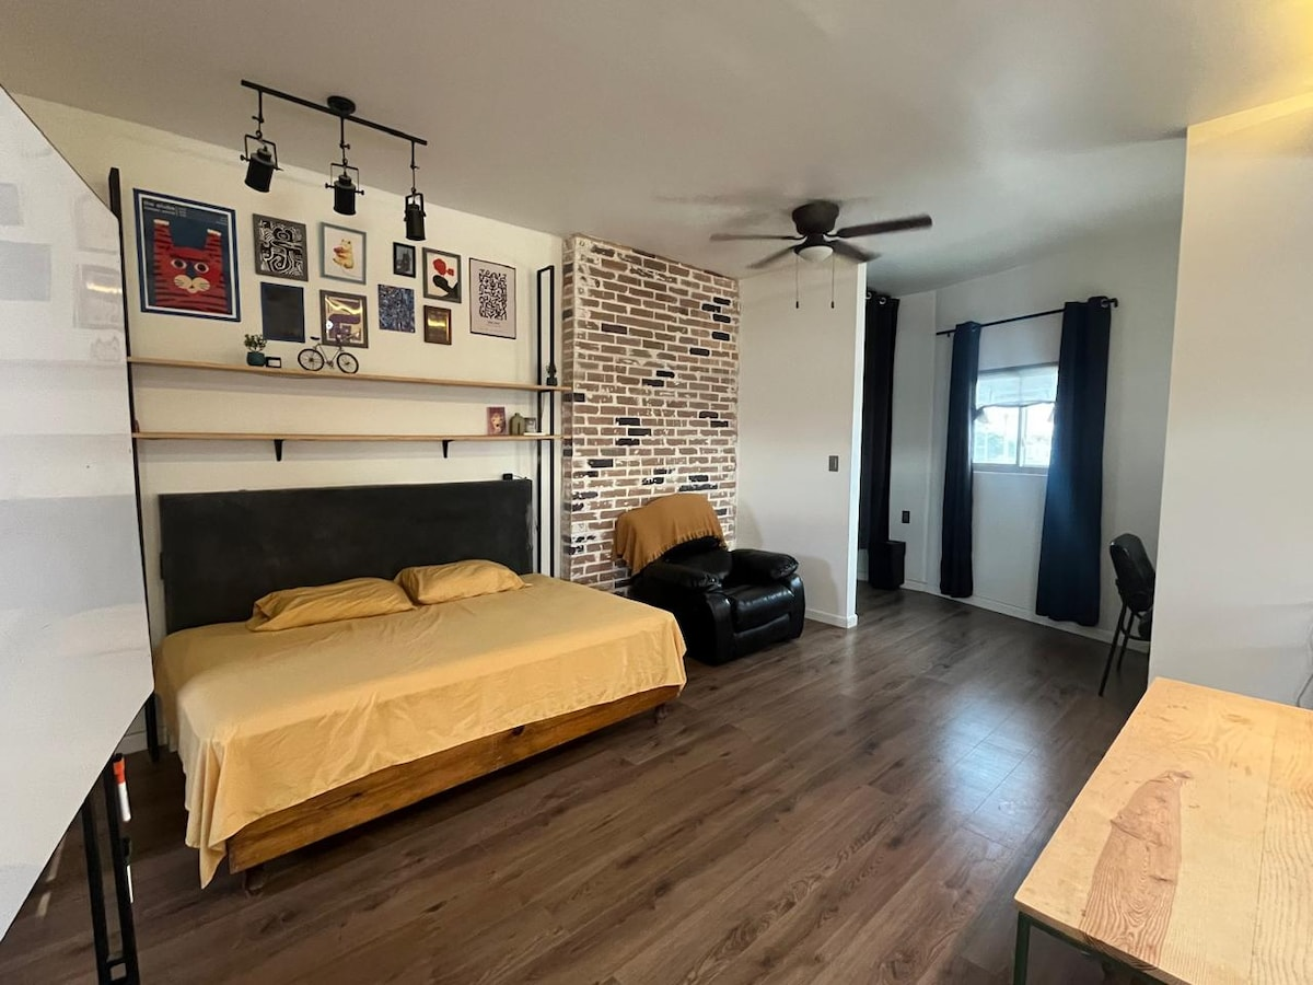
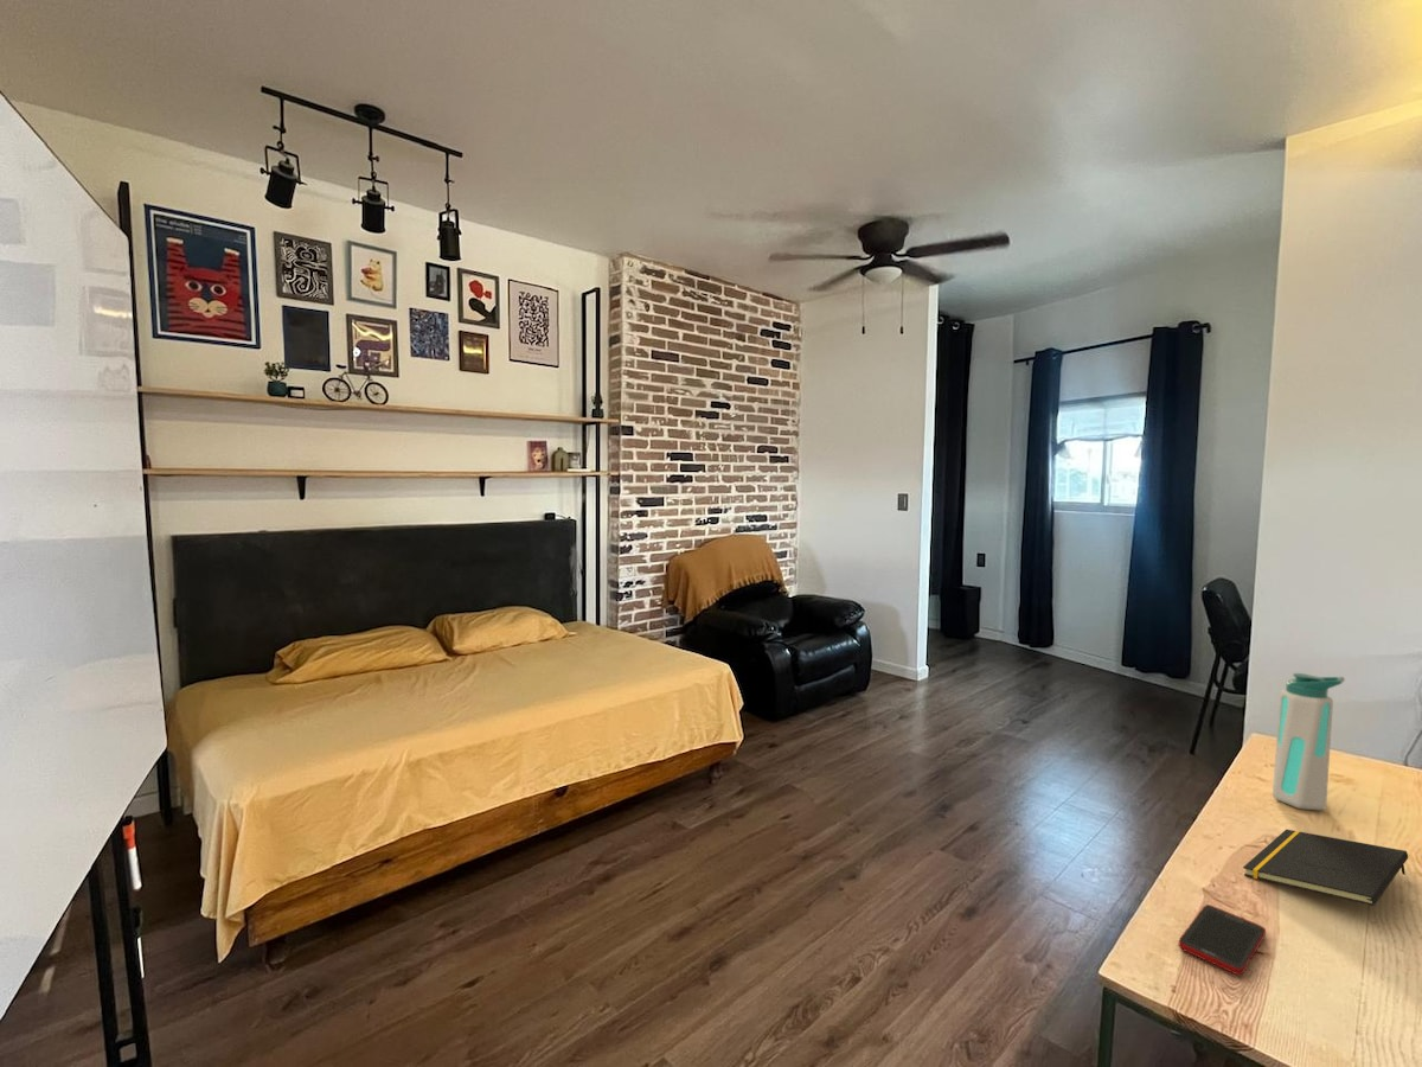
+ water bottle (1307, 739)
+ cell phone (1222, 938)
+ notepad (1325, 863)
